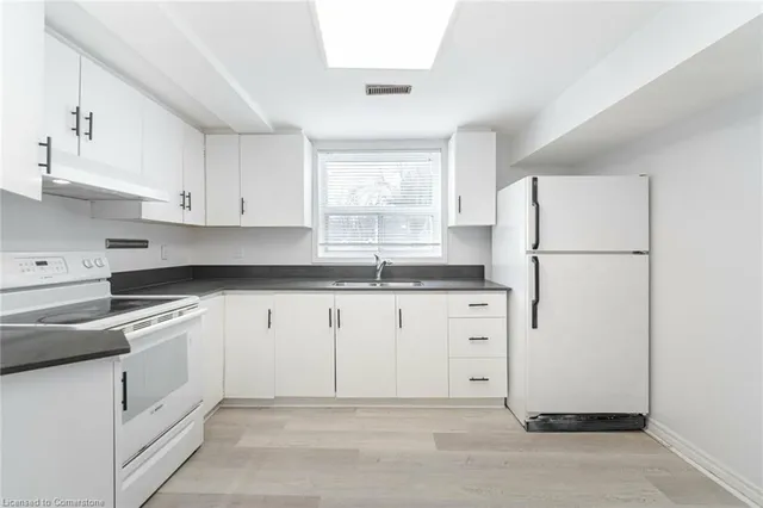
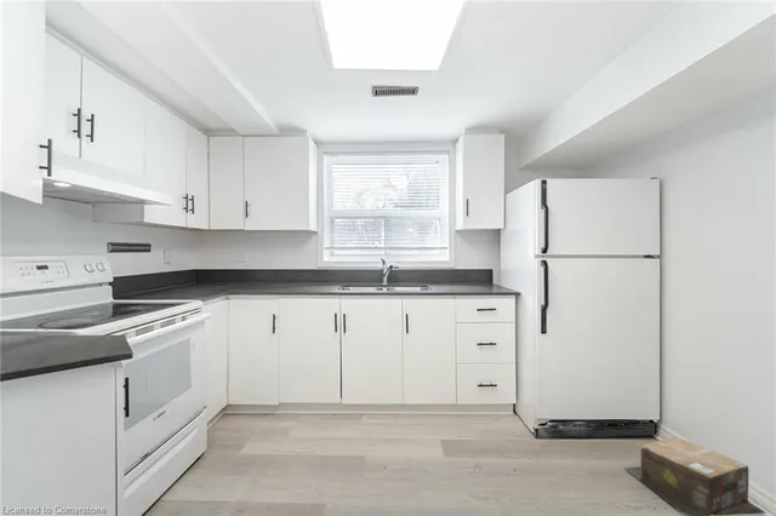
+ cardboard box (687, 470)
